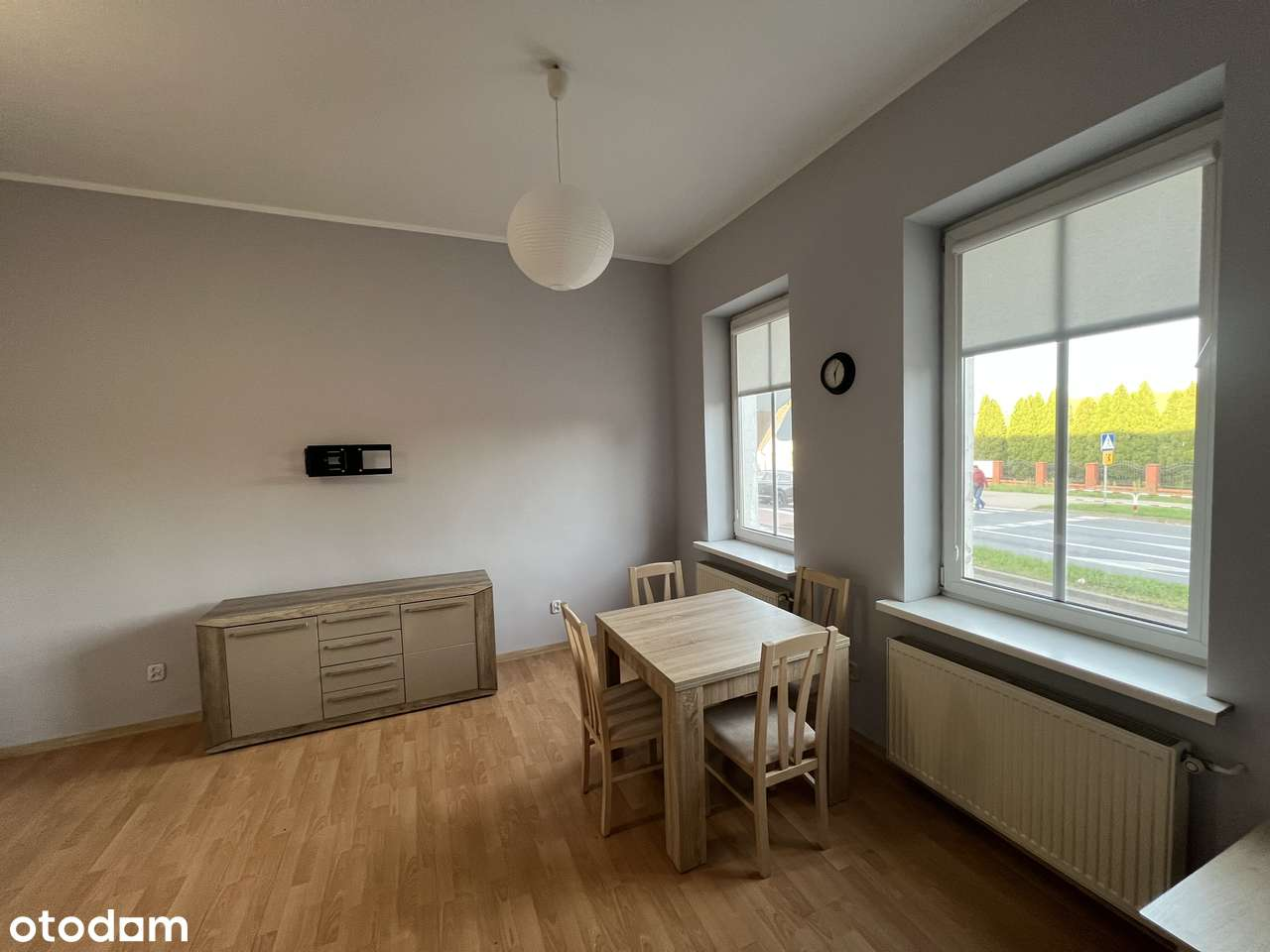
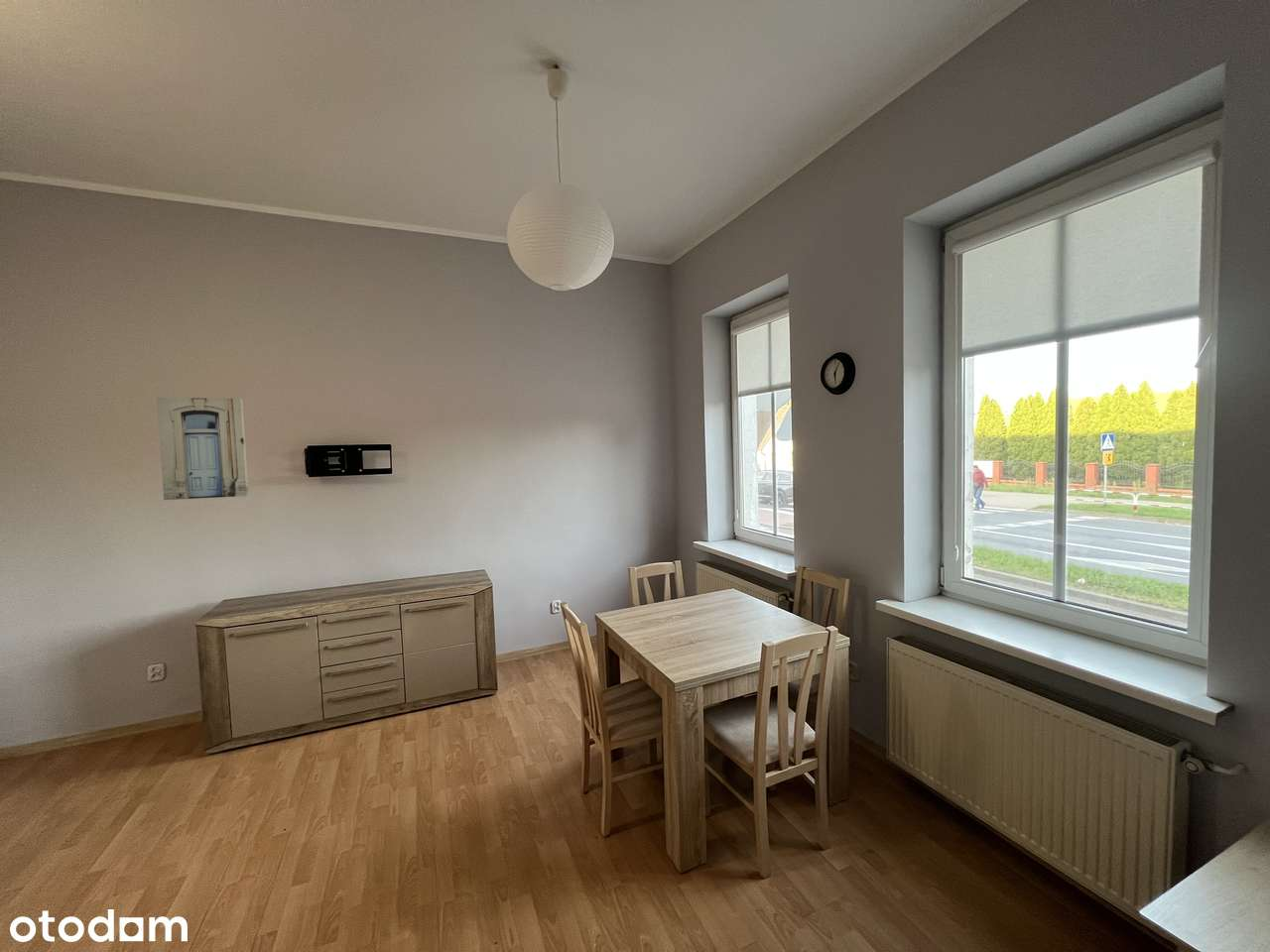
+ wall art (203, 448)
